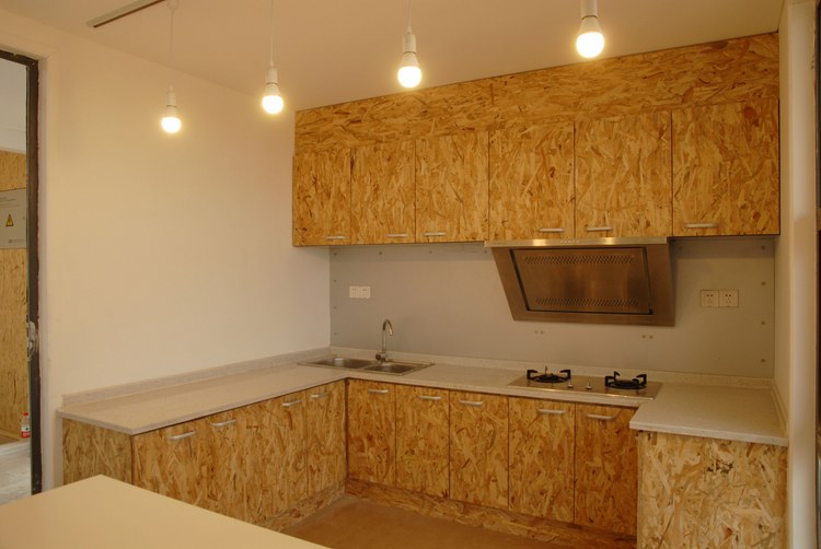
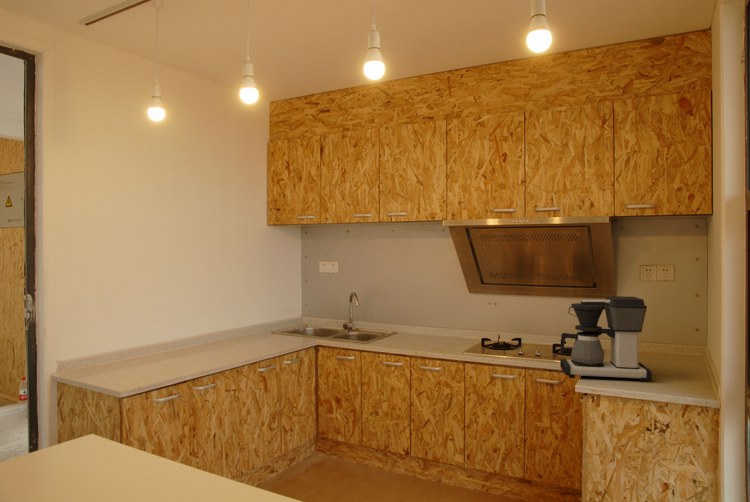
+ coffee maker (600, 334)
